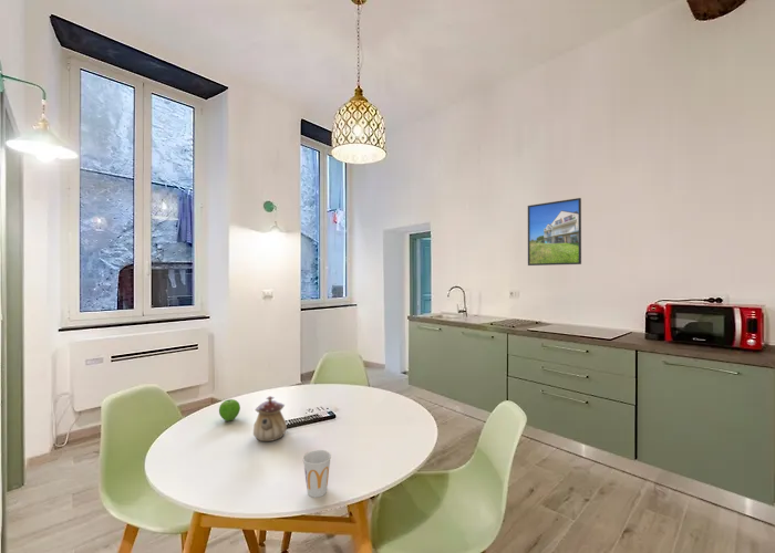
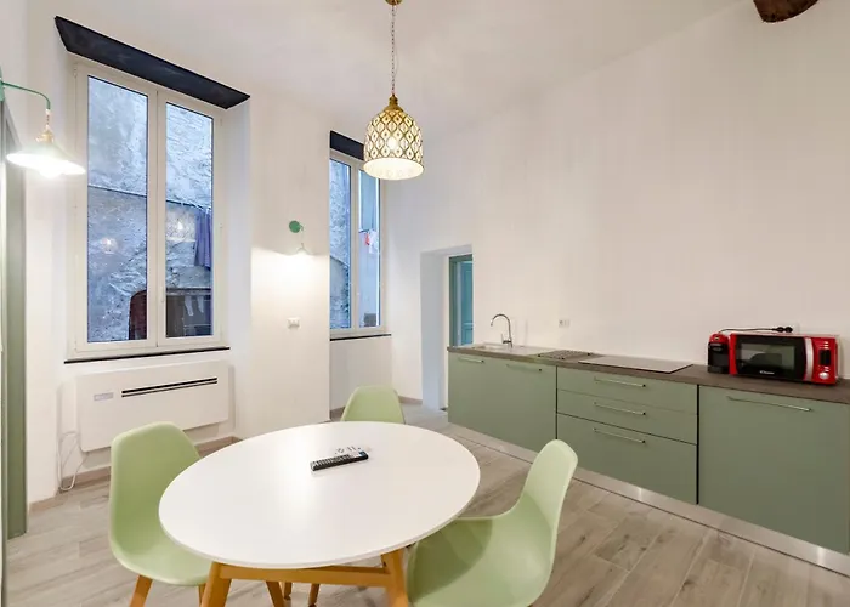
- fruit (229, 409)
- teapot (270, 415)
- cup (317, 473)
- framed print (552, 233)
